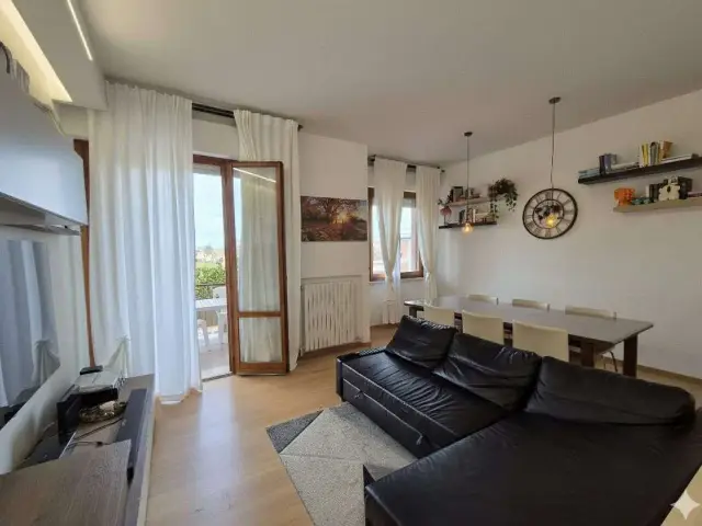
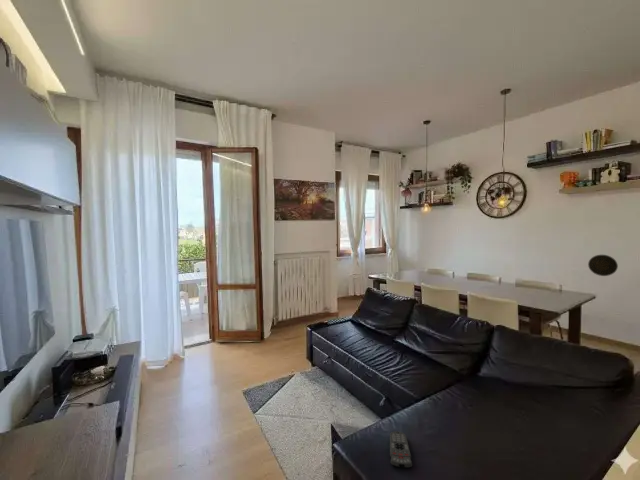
+ decorative plate (602, 265)
+ remote control (399, 448)
